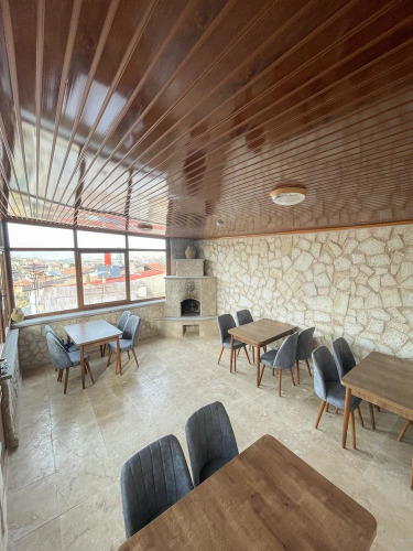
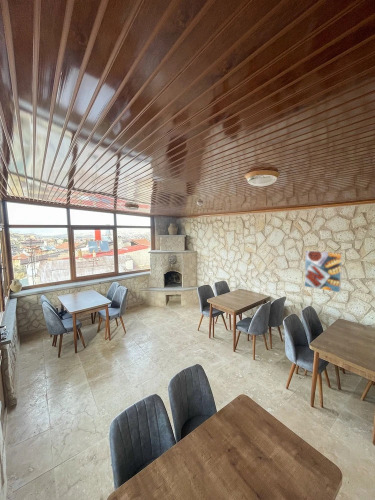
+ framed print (322, 270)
